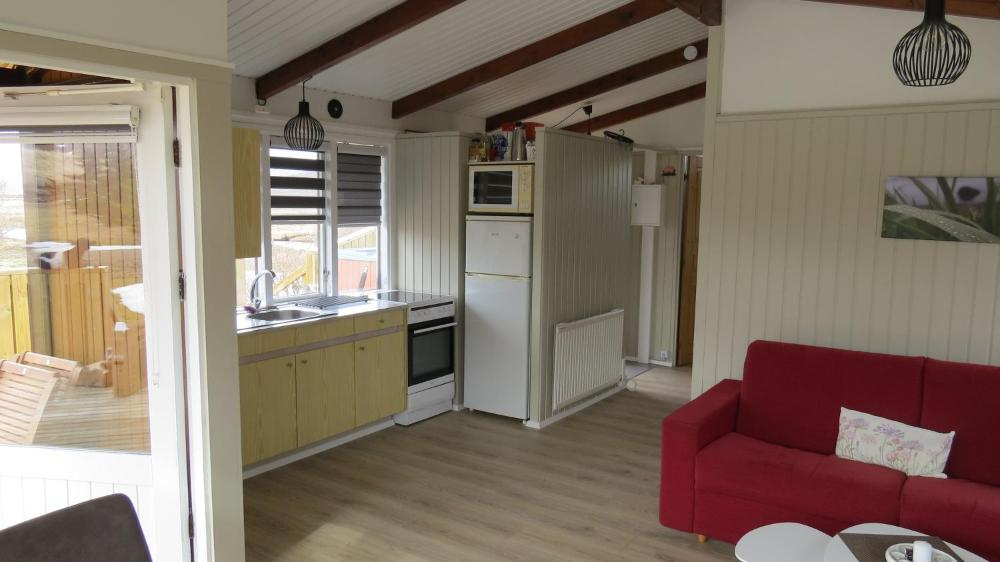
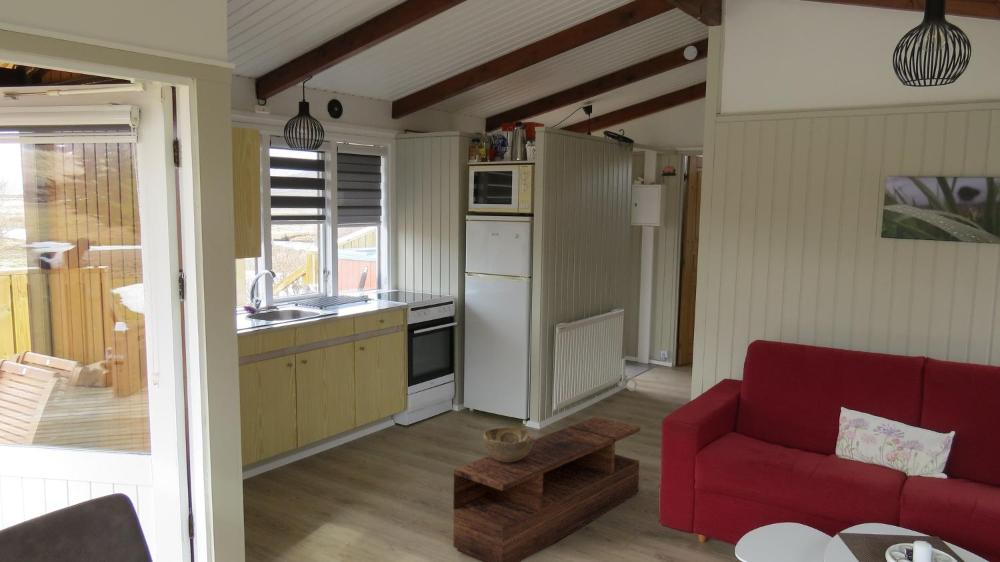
+ coffee table (555, 483)
+ decorative bowl (507, 446)
